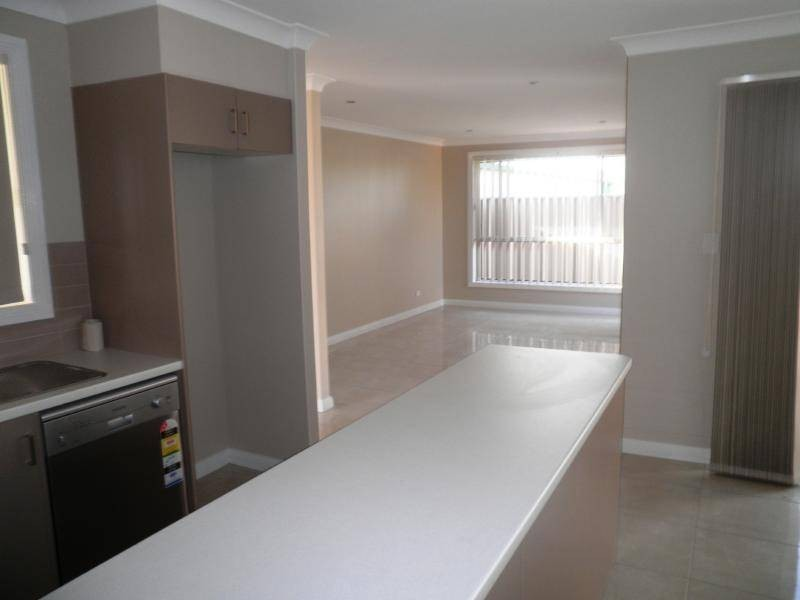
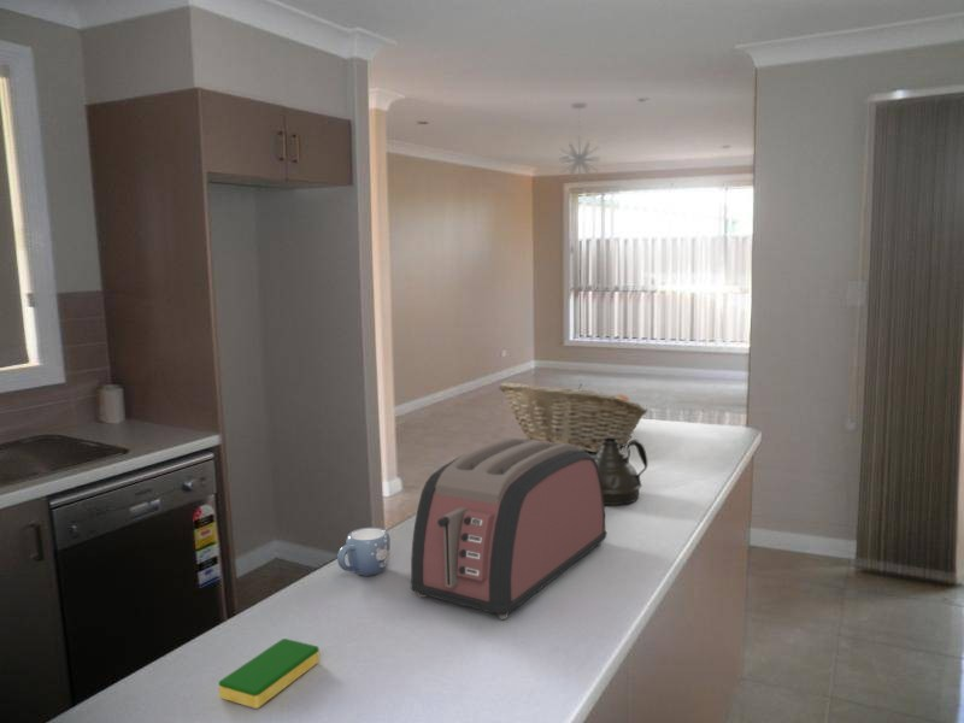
+ dish sponge (271, 671)
+ fruit basket (571, 410)
+ mug (362, 554)
+ teapot (598, 466)
+ toaster (511, 511)
+ pendant light (578, 142)
